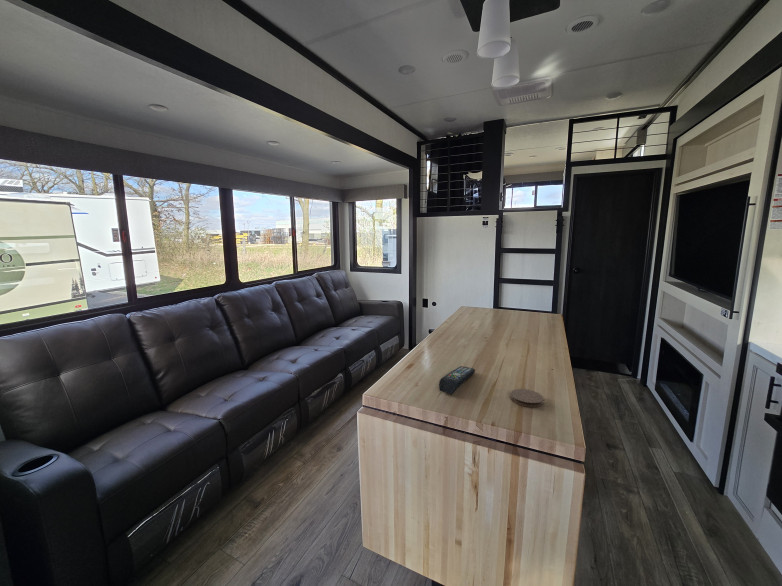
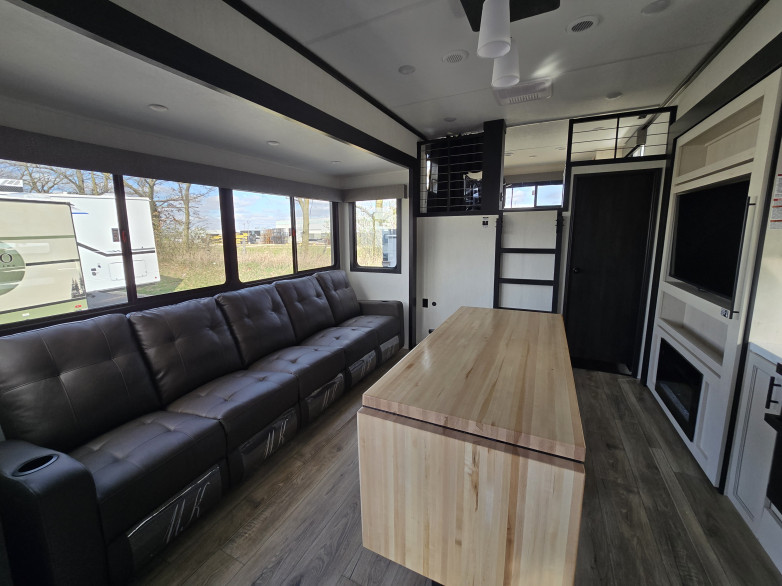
- coaster (526, 397)
- remote control (457, 377)
